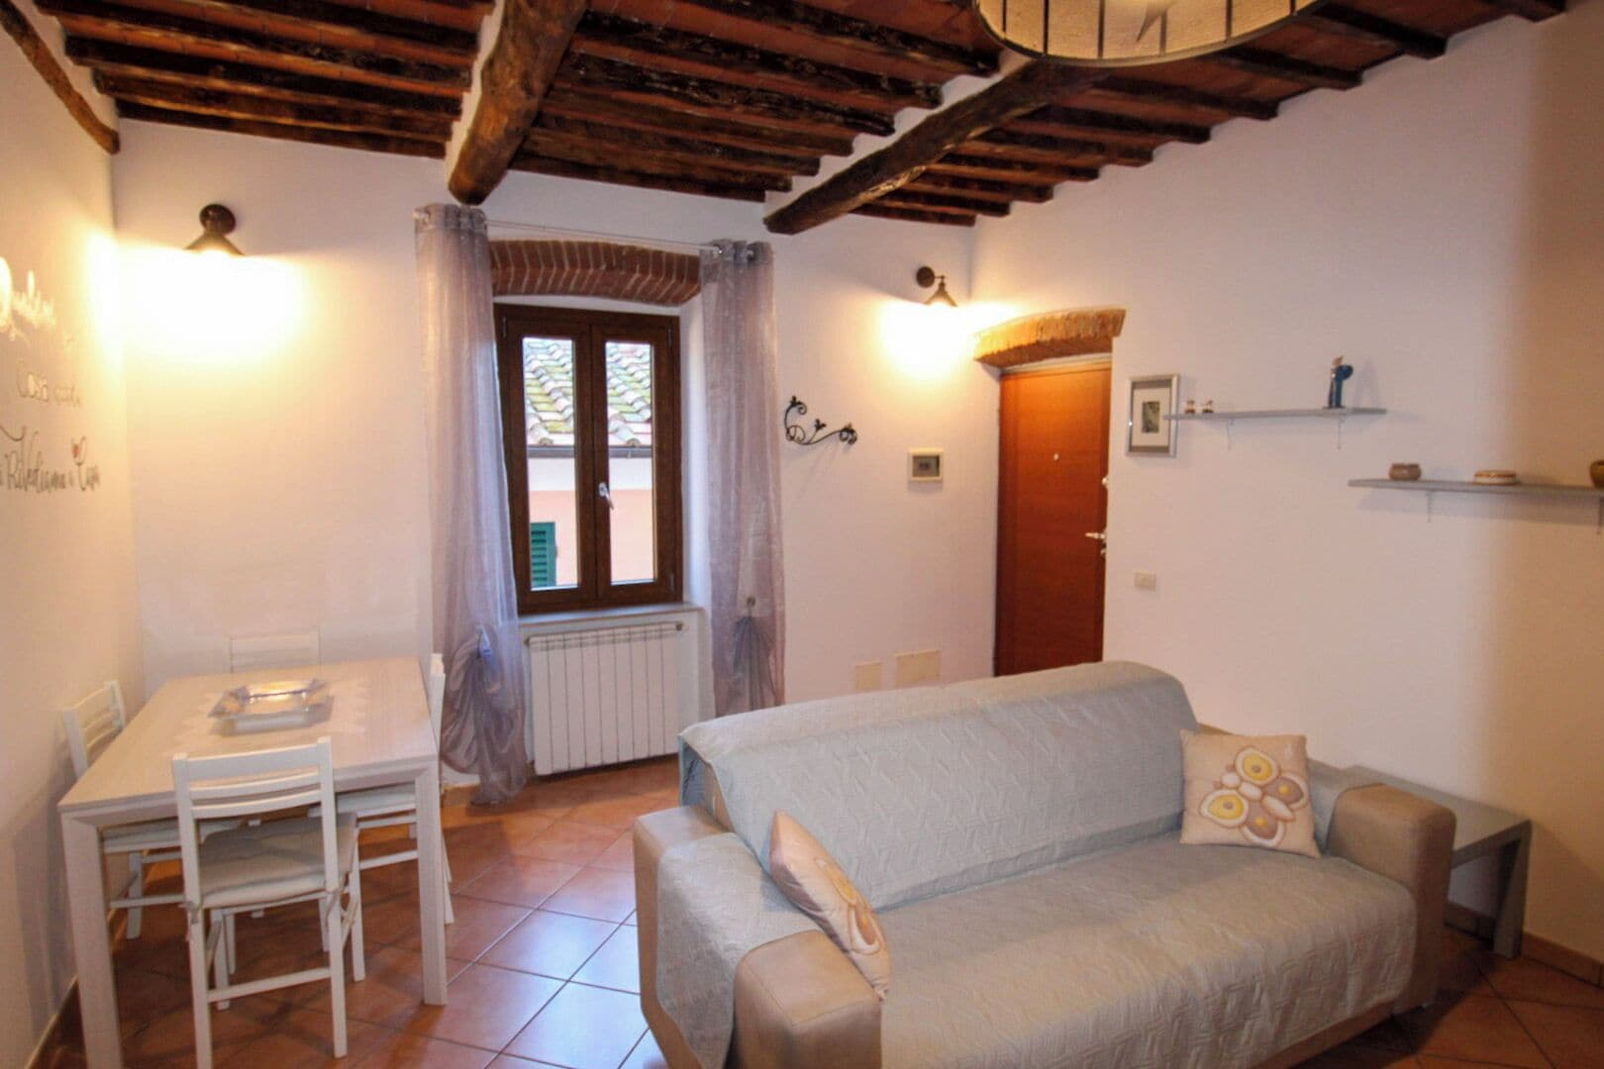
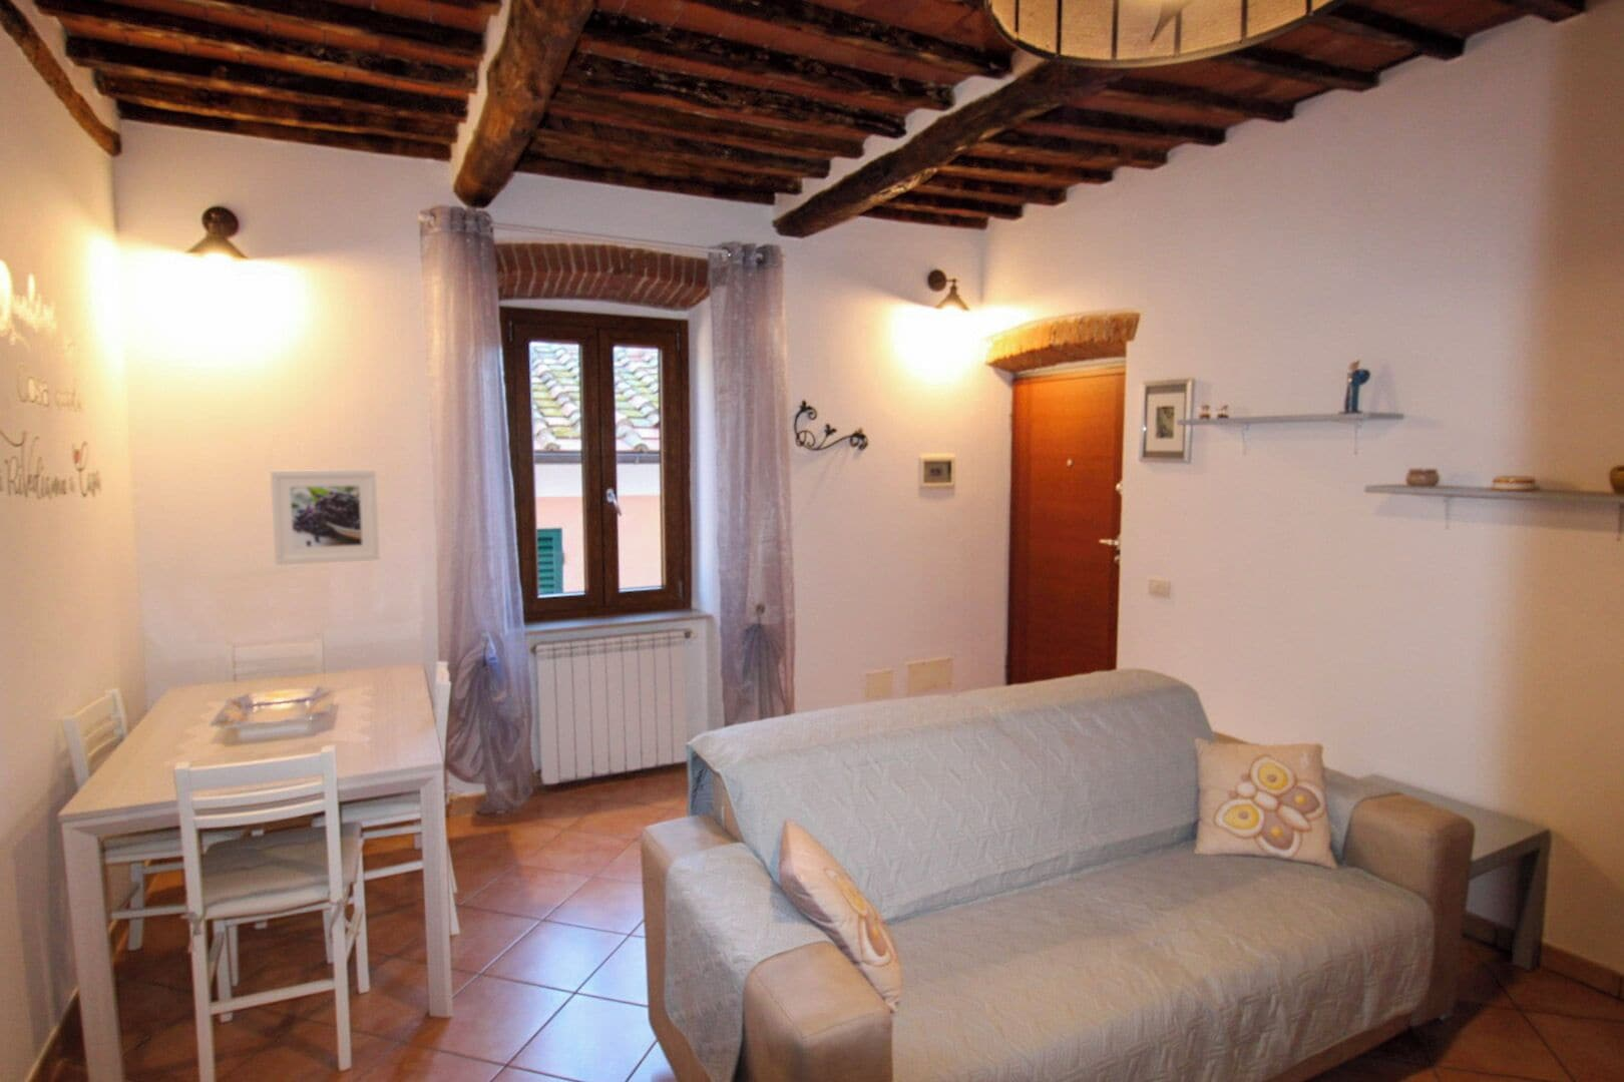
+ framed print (326, 516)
